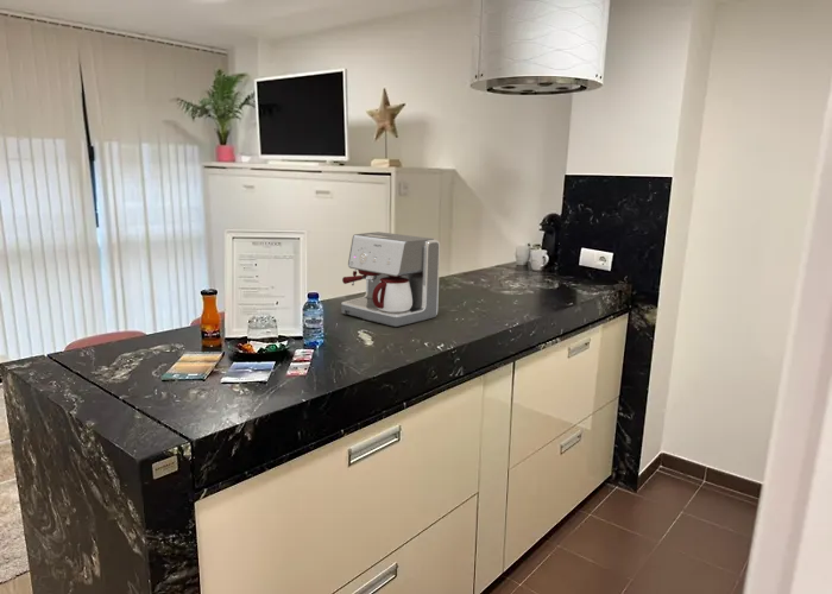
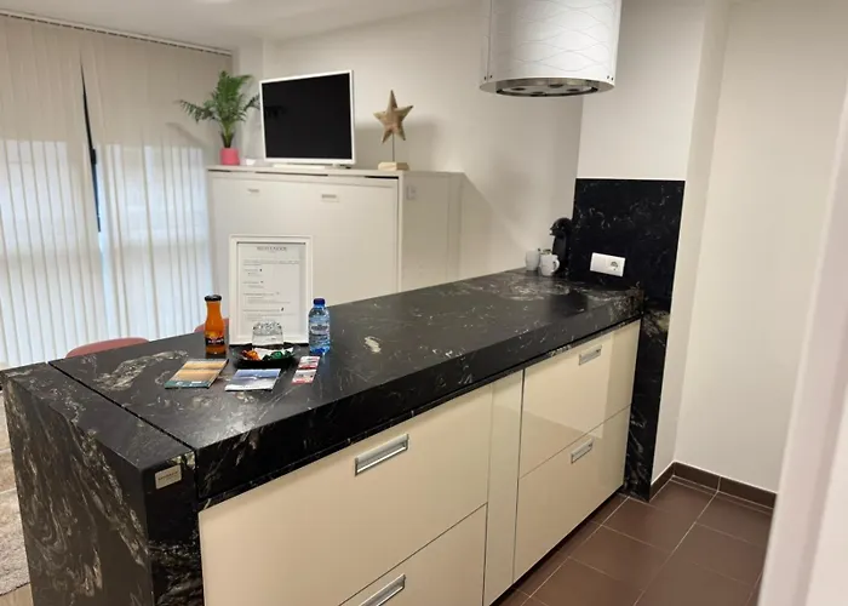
- coffee maker (390, 276)
